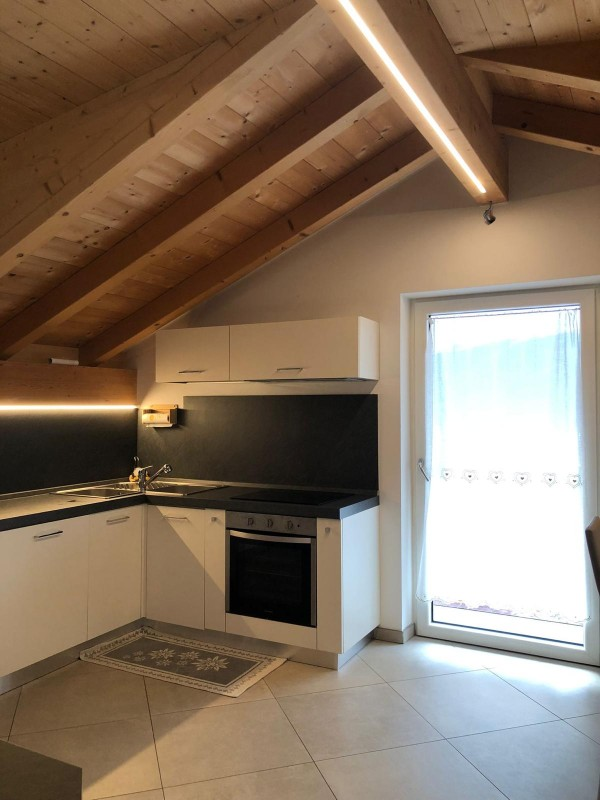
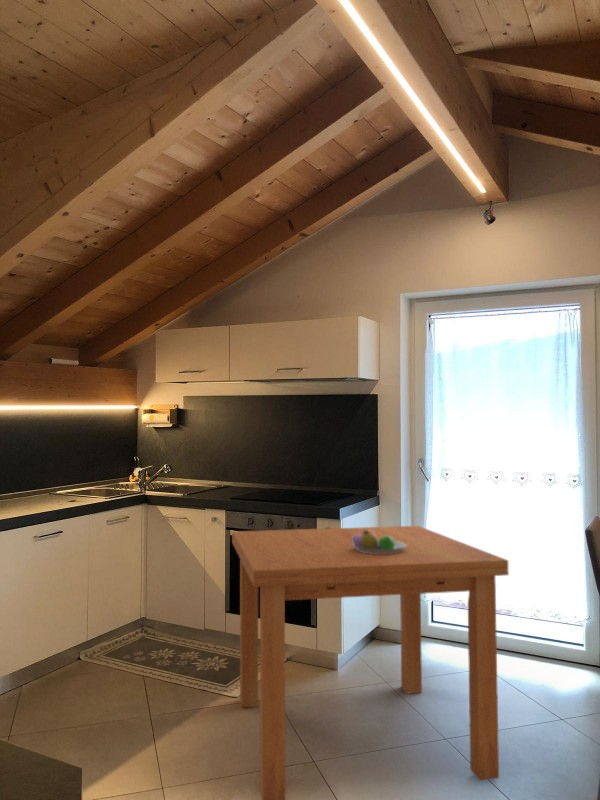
+ dining table (352, 596)
+ fruit bowl (378, 540)
